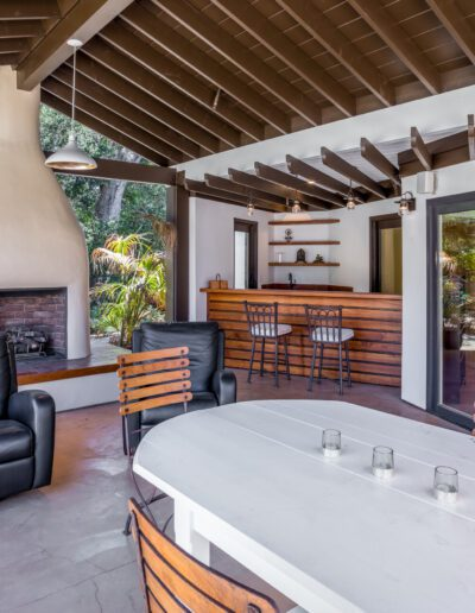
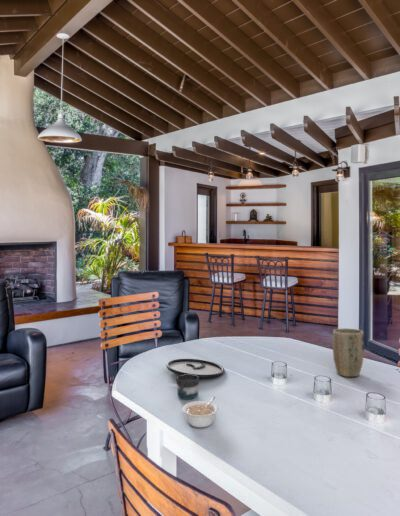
+ mug (188, 387)
+ plant pot (348, 352)
+ plate (195, 367)
+ legume (200, 412)
